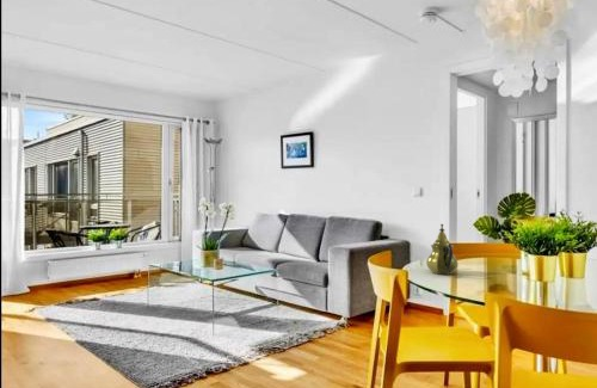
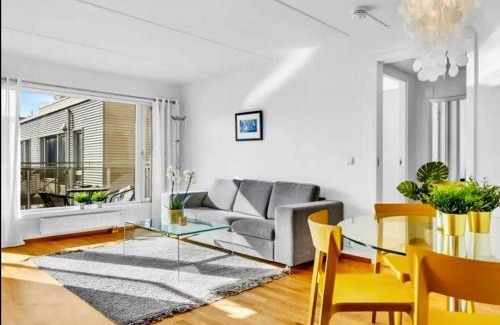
- teapot (442, 248)
